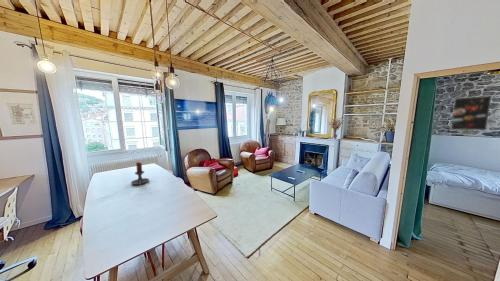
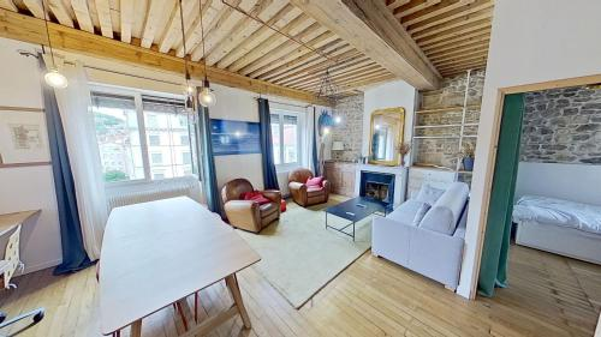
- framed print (469, 113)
- candle holder (139, 172)
